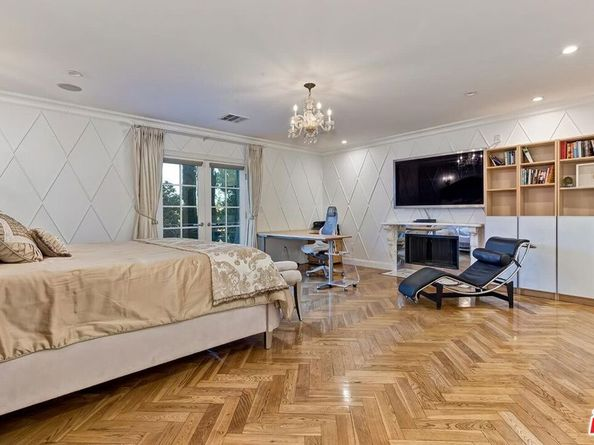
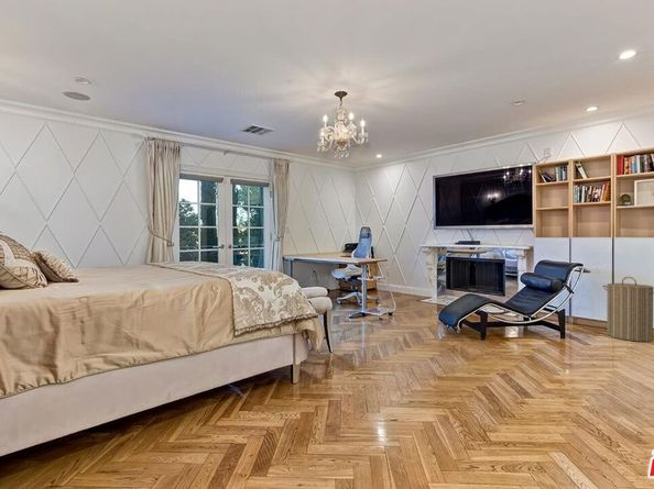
+ laundry hamper (629, 307)
